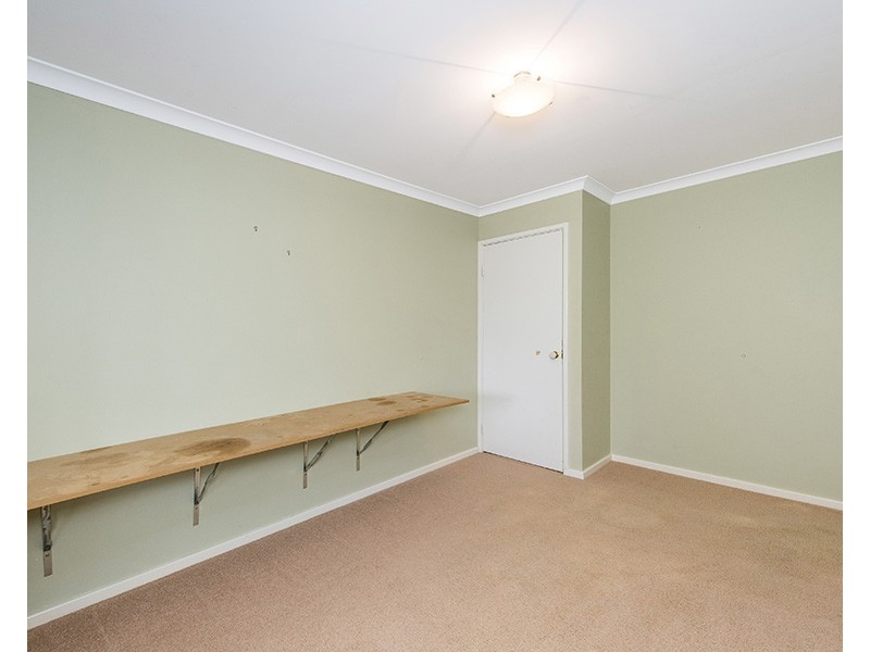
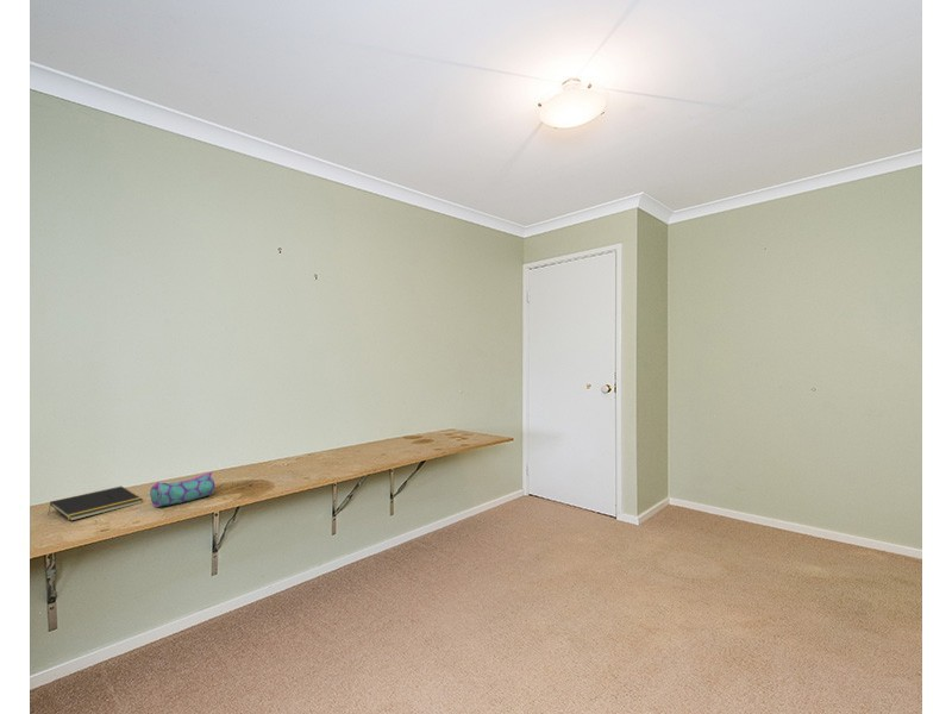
+ notepad (98, 501)
+ pencil case (183, 489)
